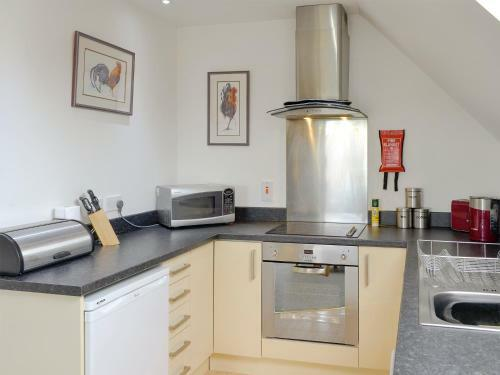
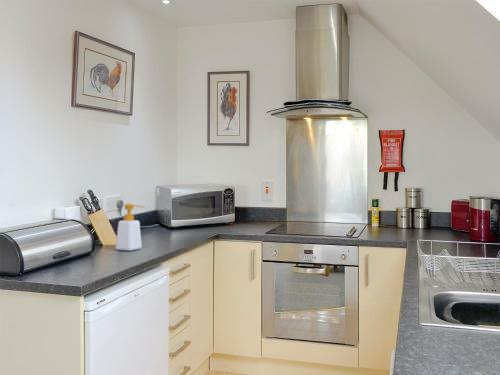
+ soap bottle (132, 226)
